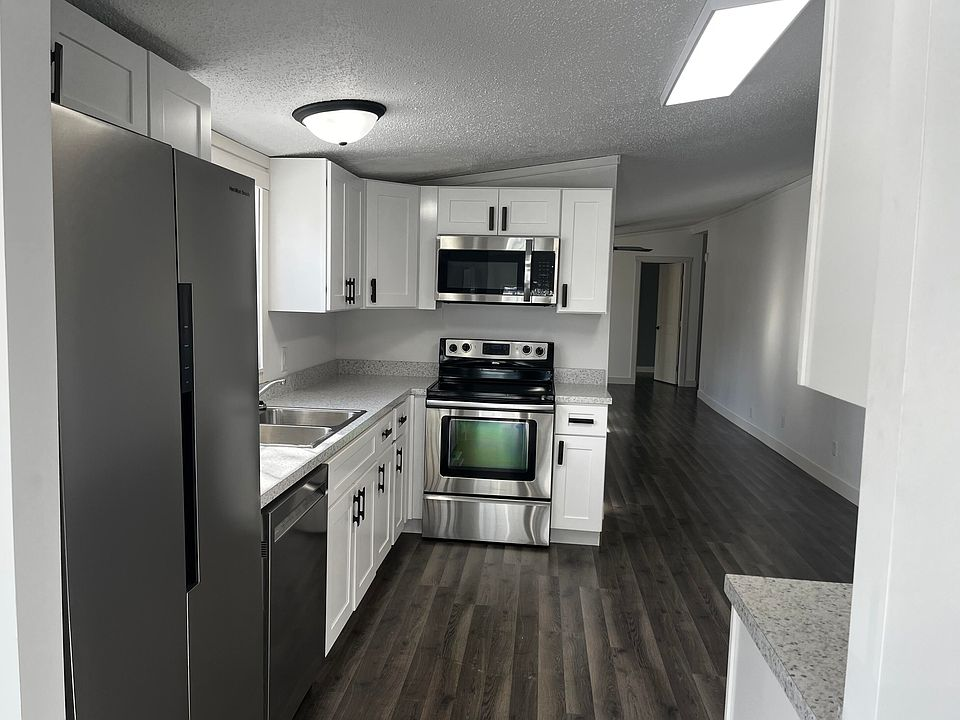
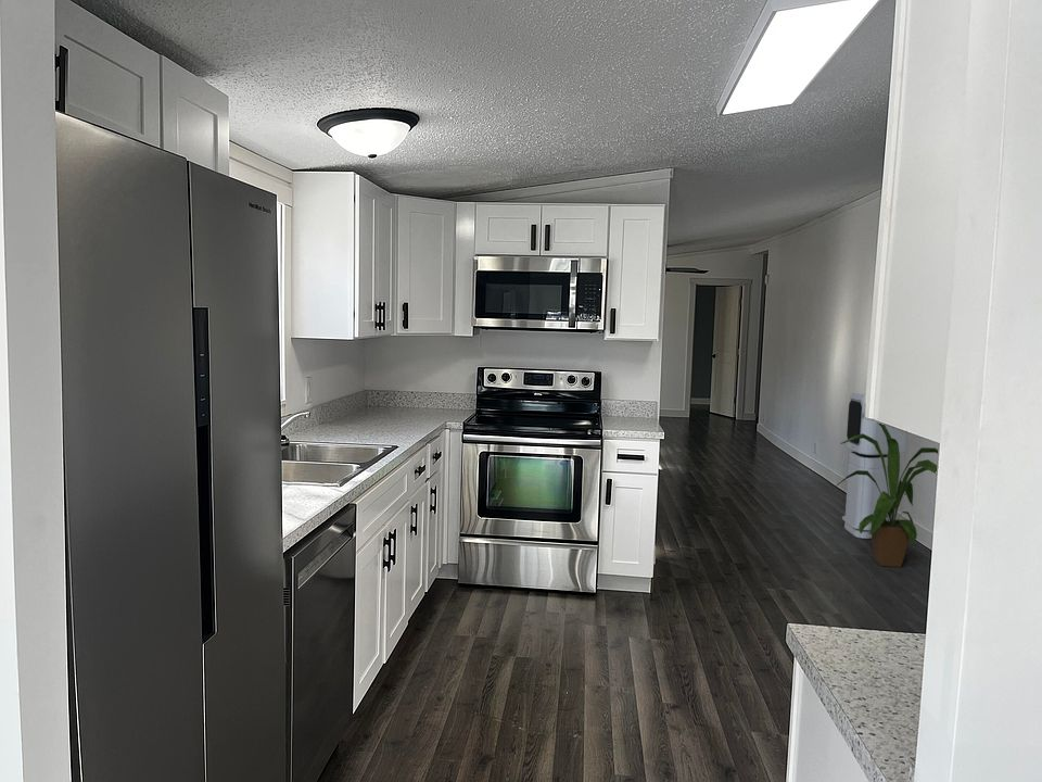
+ house plant (895, 495)
+ air purifier (877, 465)
